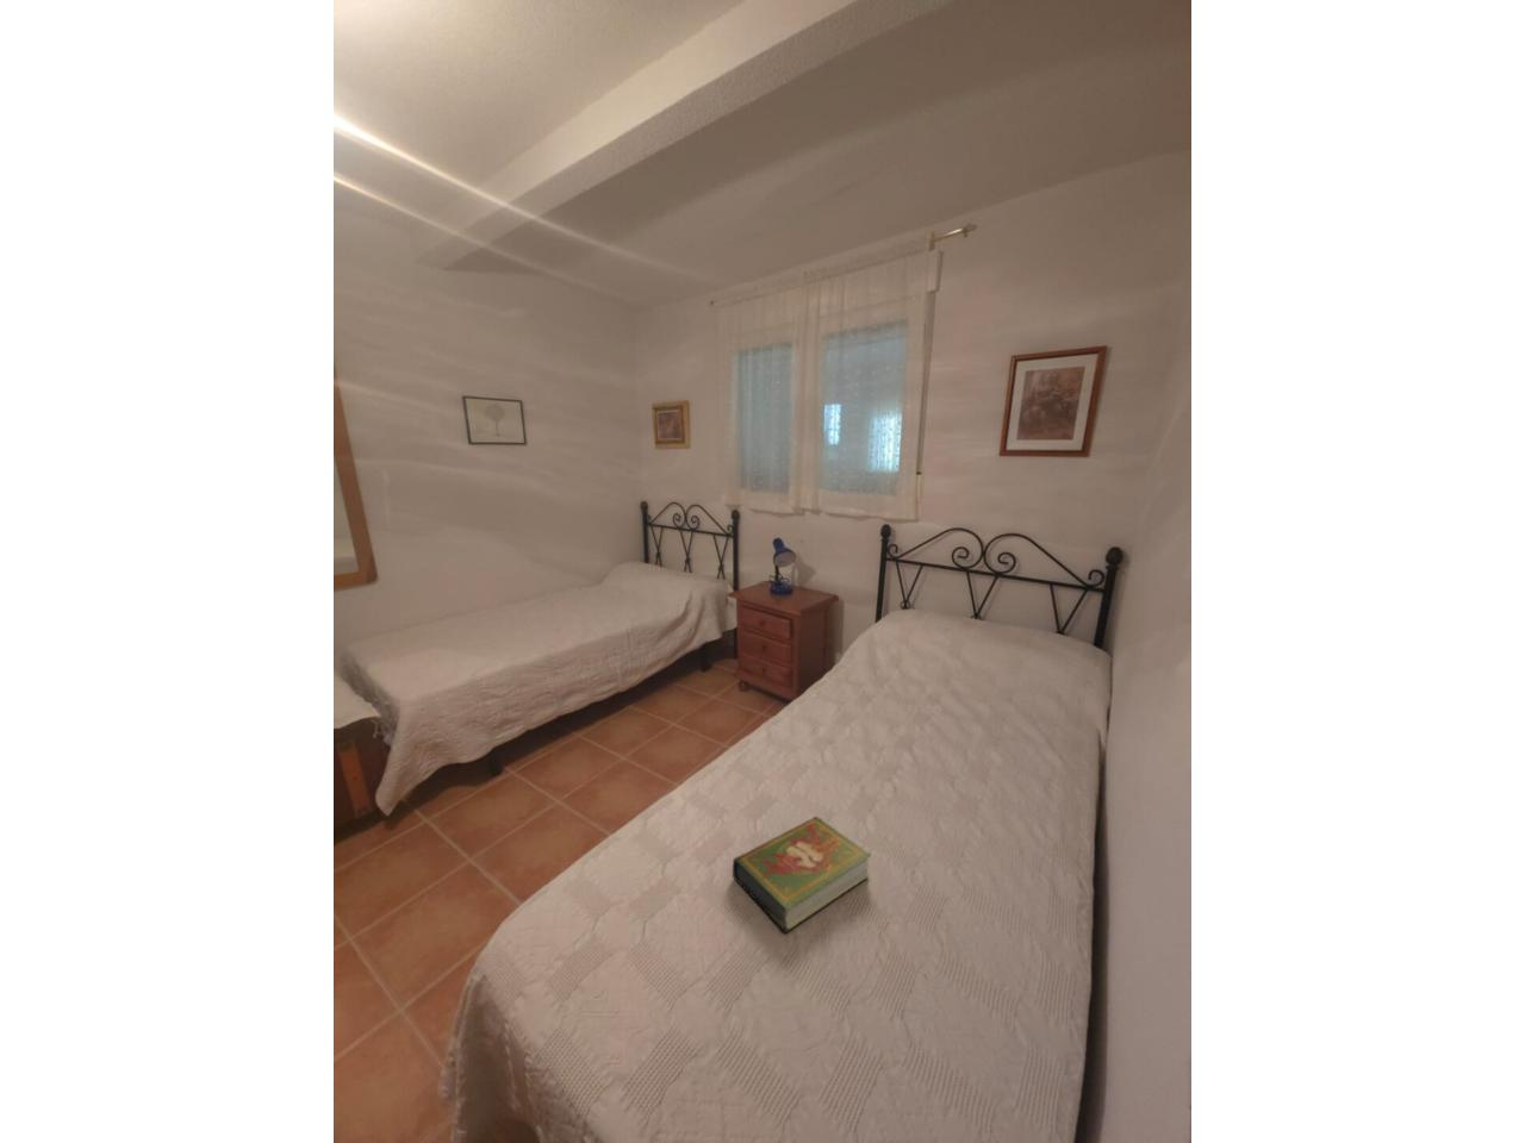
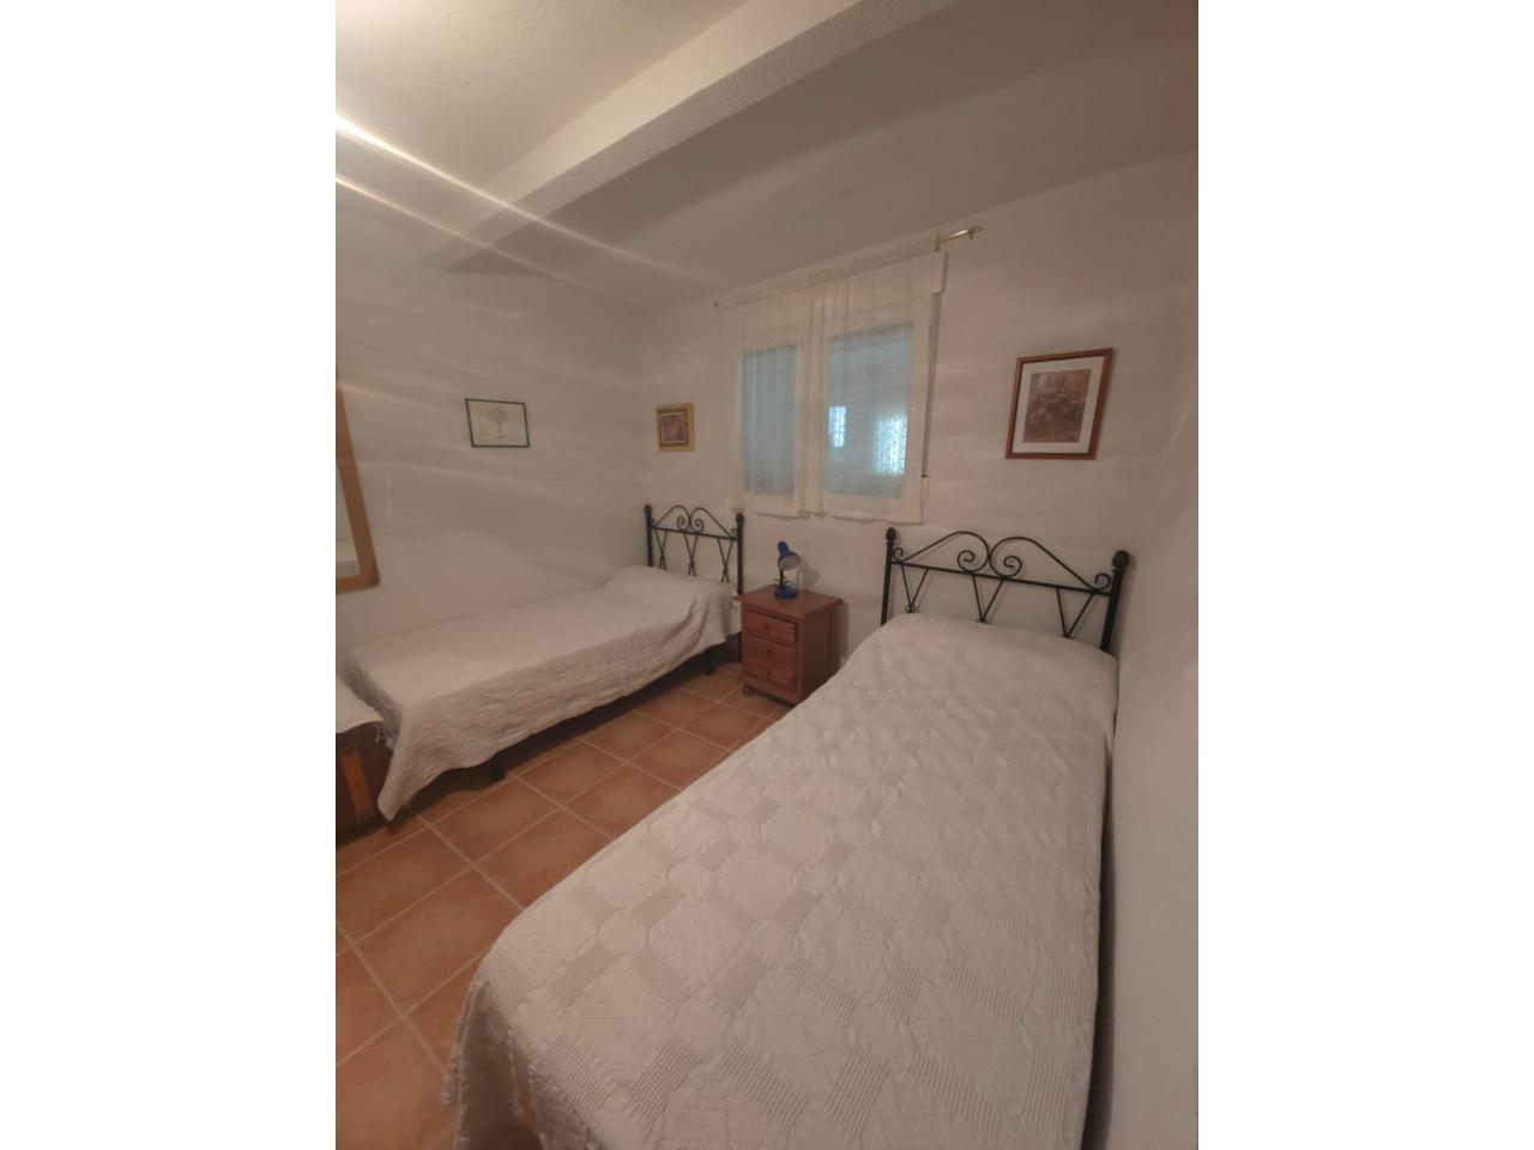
- book (802, 864)
